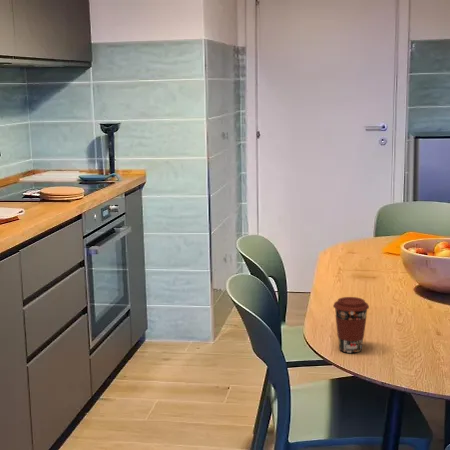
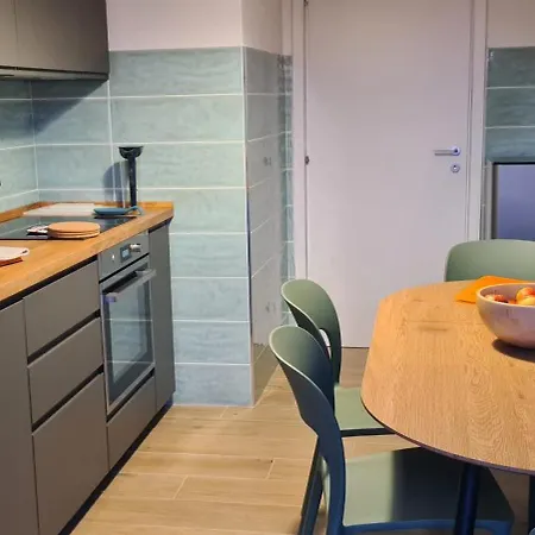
- coffee cup (350, 324)
